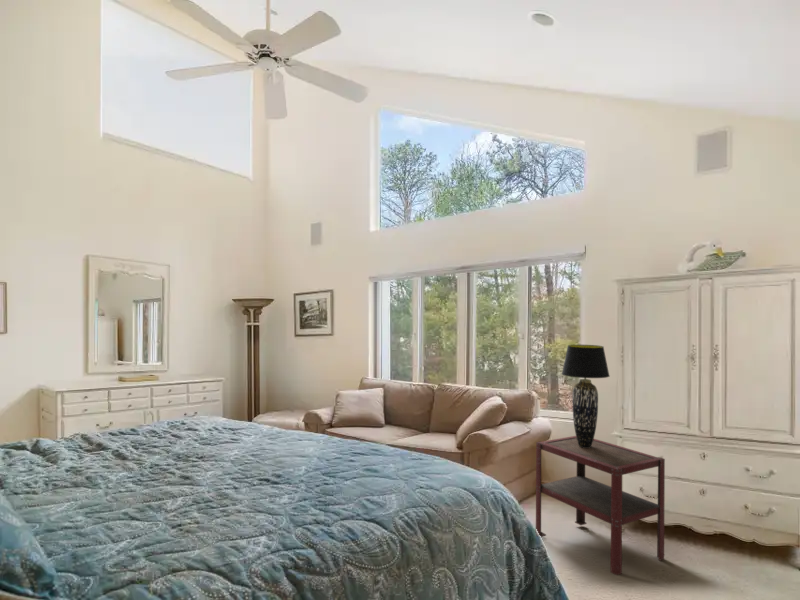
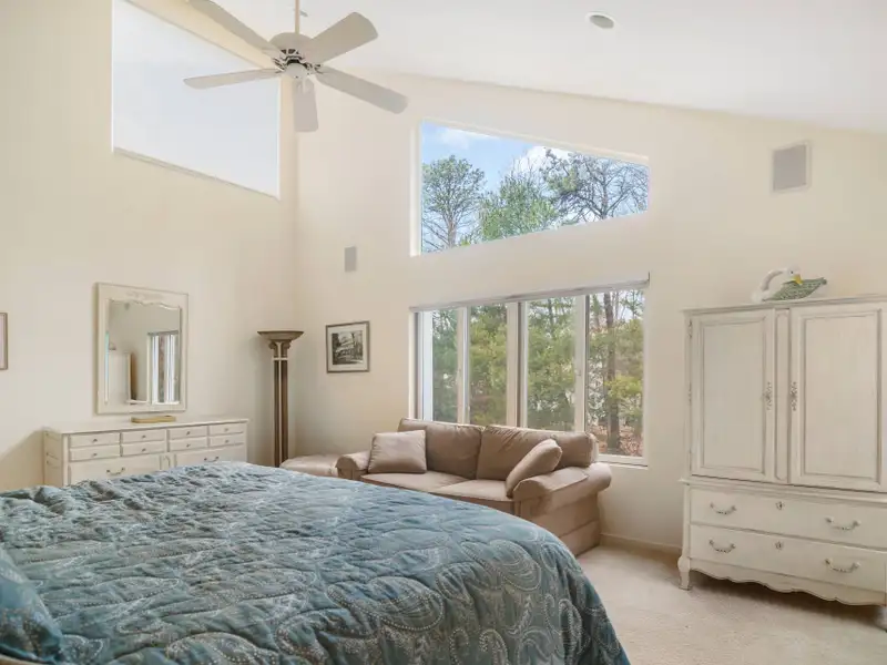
- side table (596, 498)
- table lamp (585, 395)
